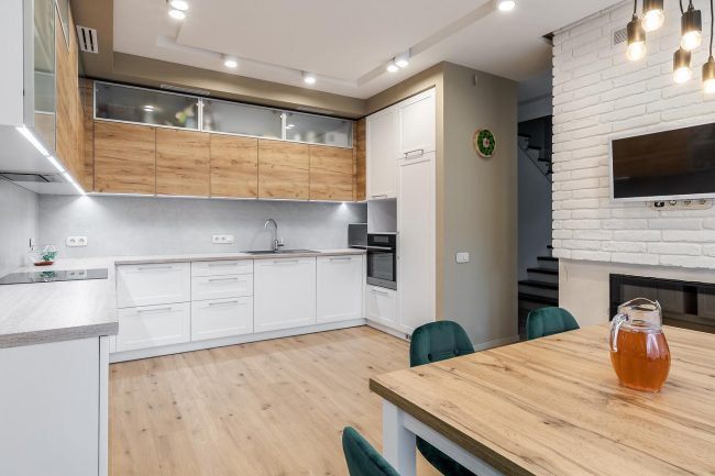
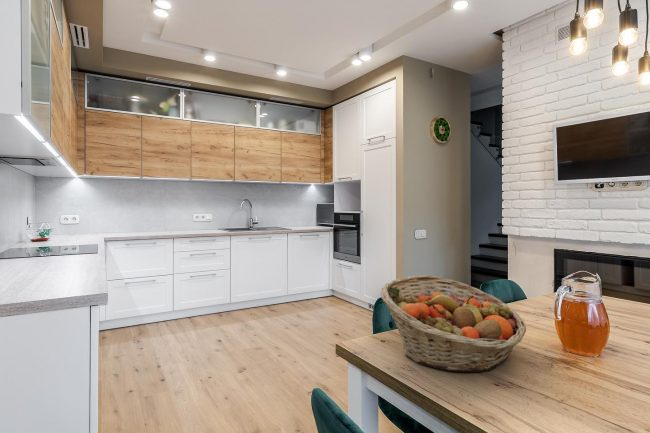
+ fruit basket (451, 317)
